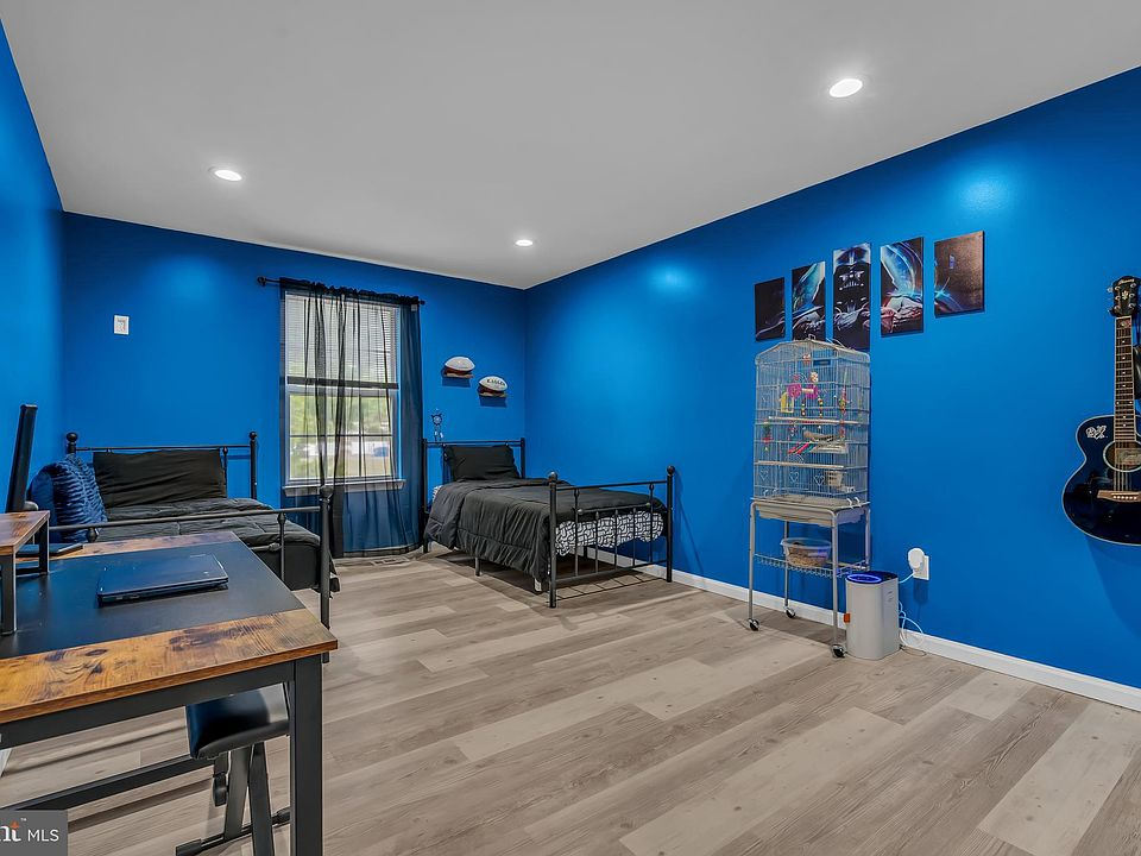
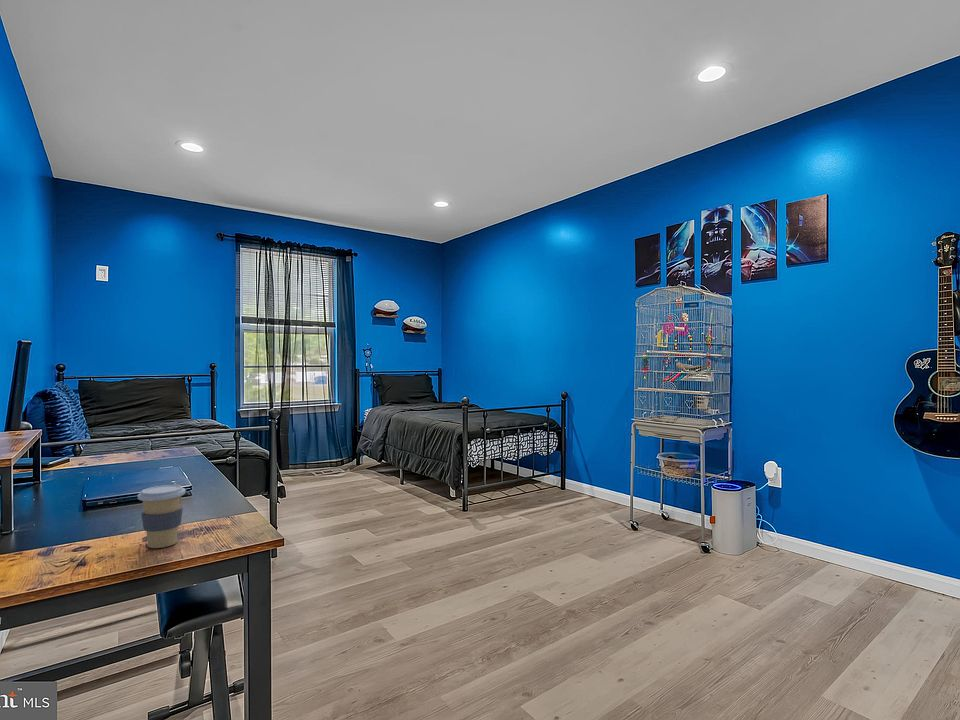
+ coffee cup (162, 516)
